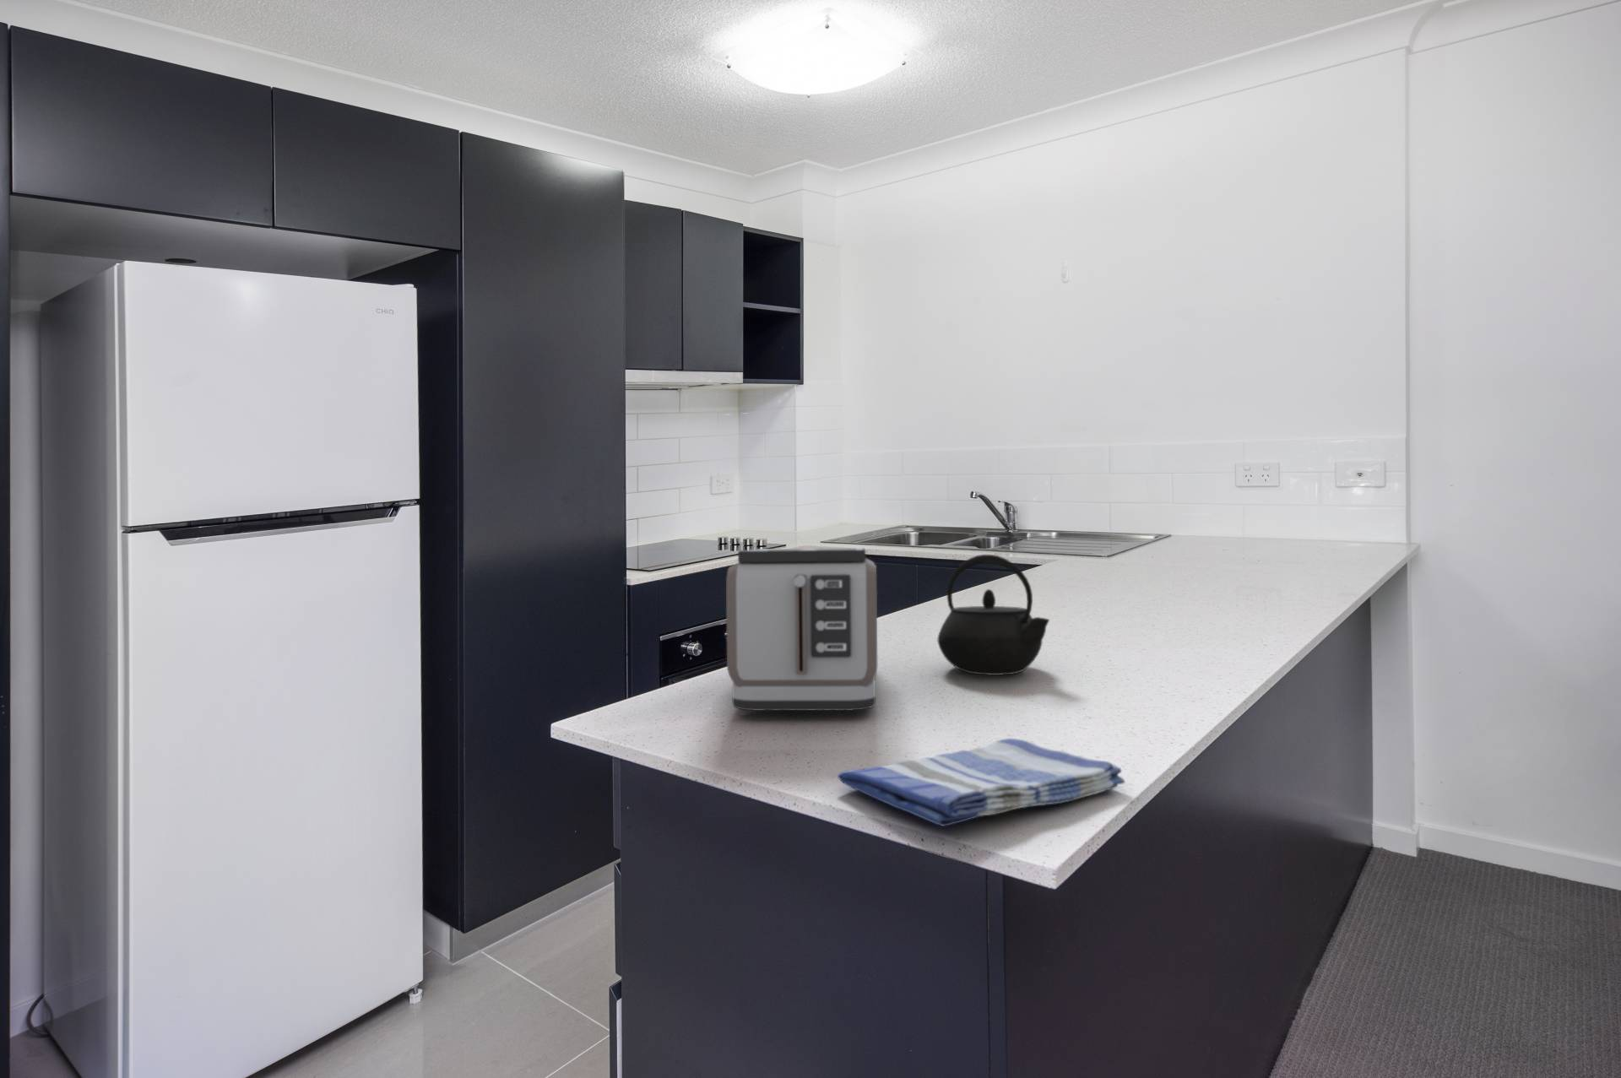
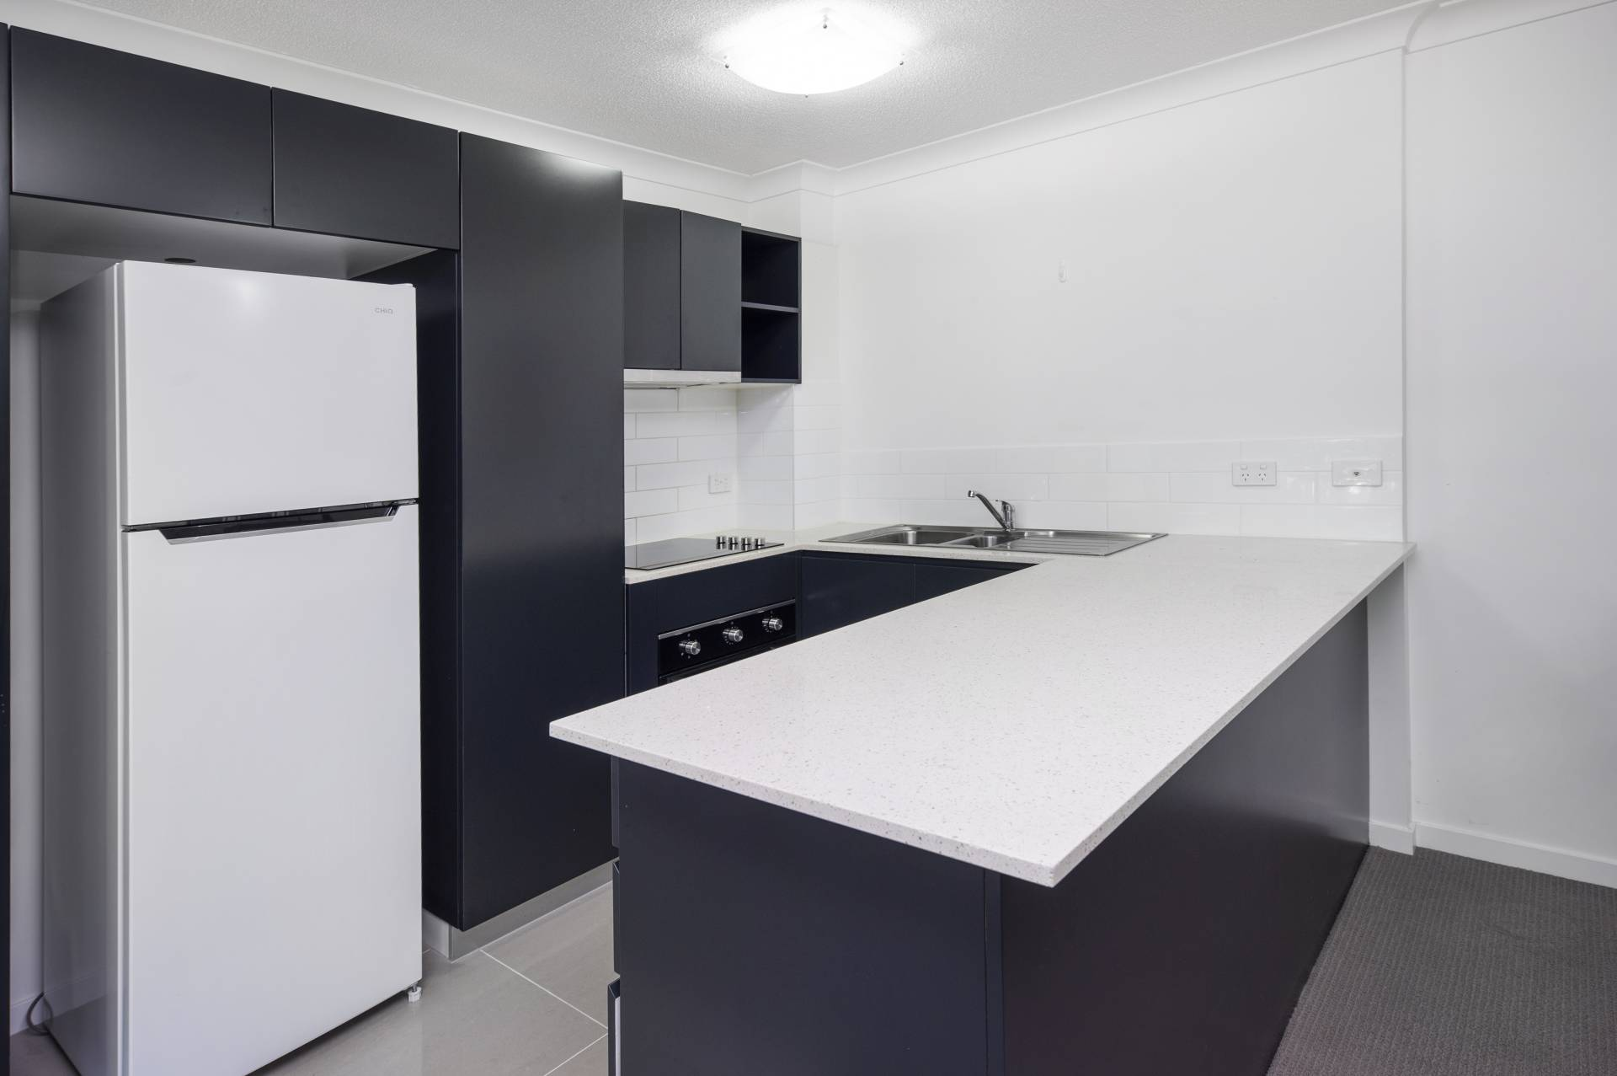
- kettle (994, 612)
- dish towel (981, 774)
- toaster (807, 621)
